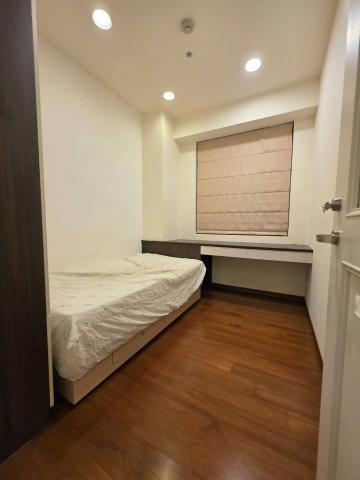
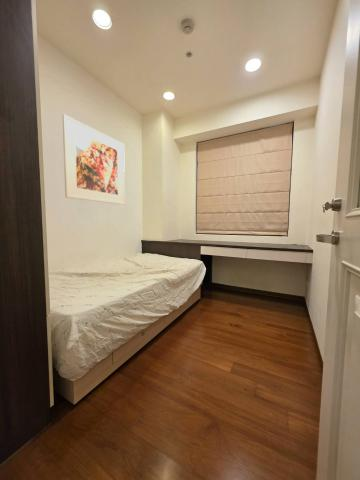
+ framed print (98, 167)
